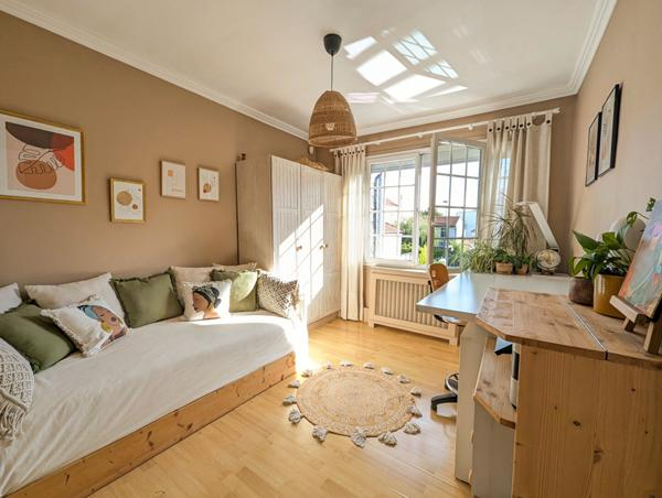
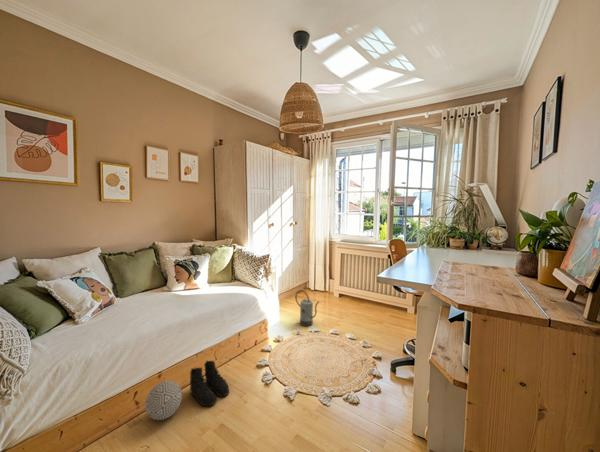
+ watering can (306, 307)
+ decorative ball (164, 399)
+ boots (209, 379)
